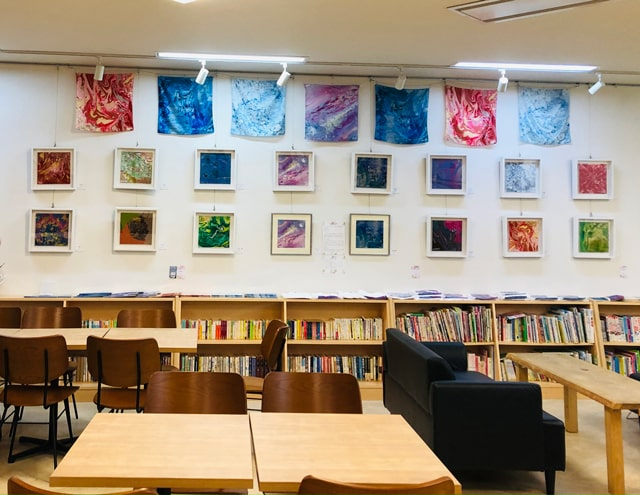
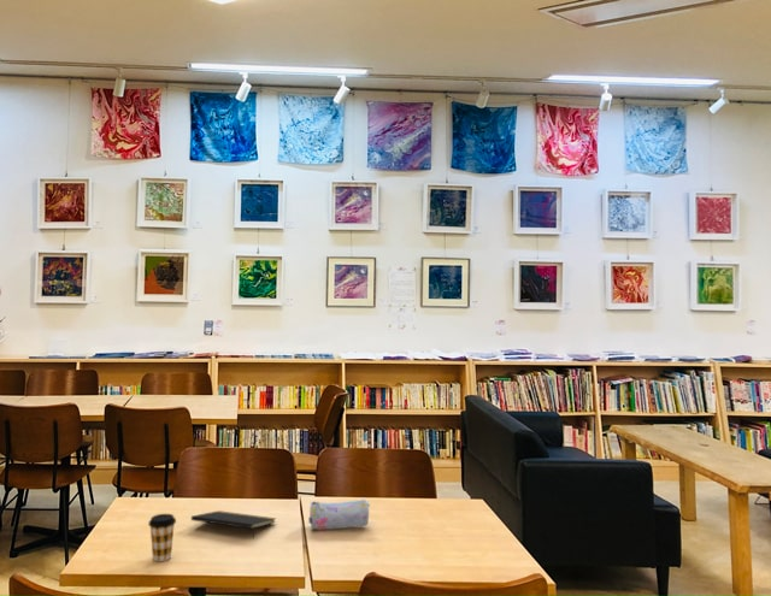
+ notepad (234, 519)
+ coffee cup (161, 537)
+ pencil case (339, 513)
